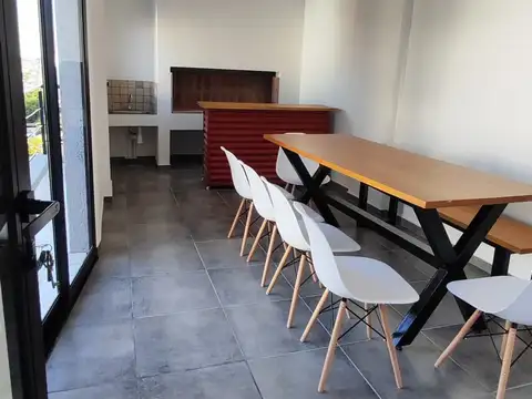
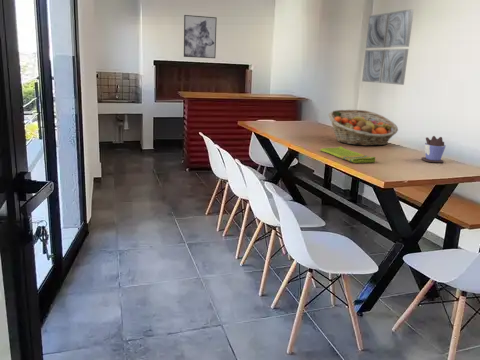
+ wall art (200, 37)
+ wall art (385, 49)
+ fruit basket (362, 127)
+ cup (434, 148)
+ dish towel (346, 153)
